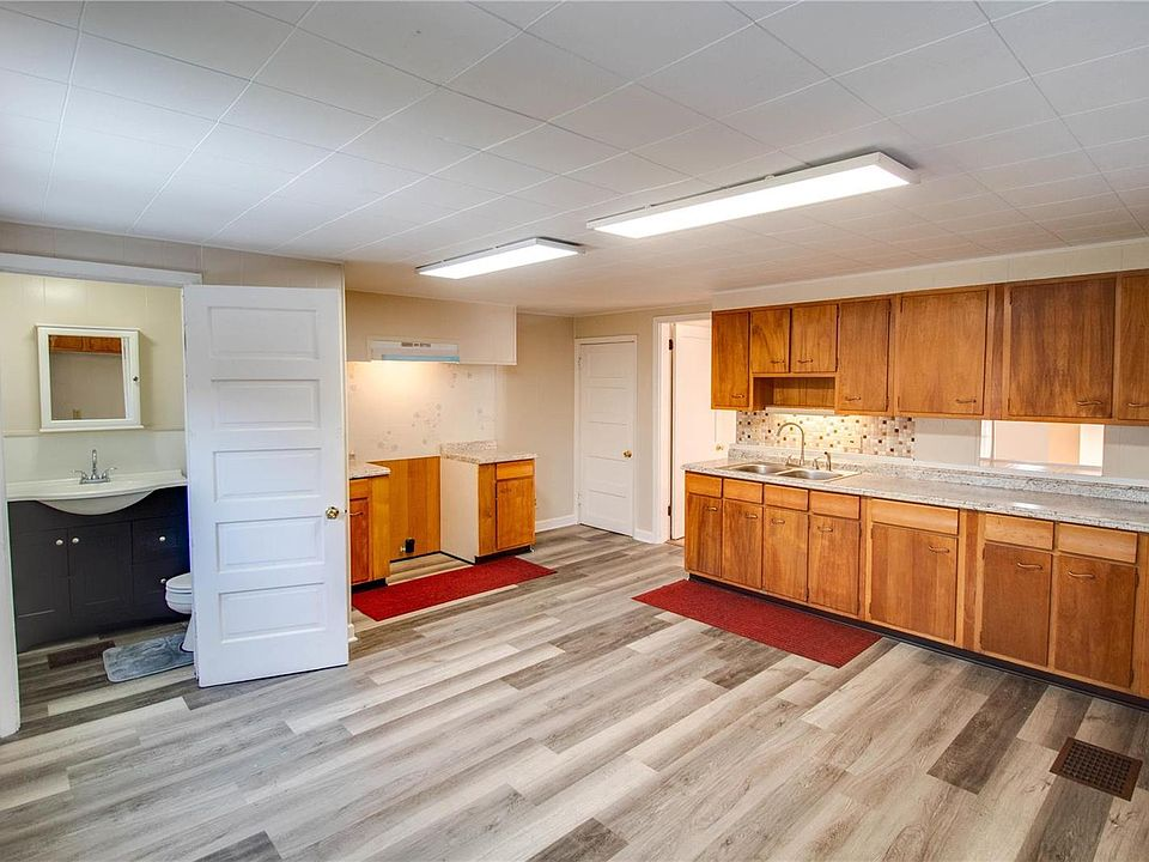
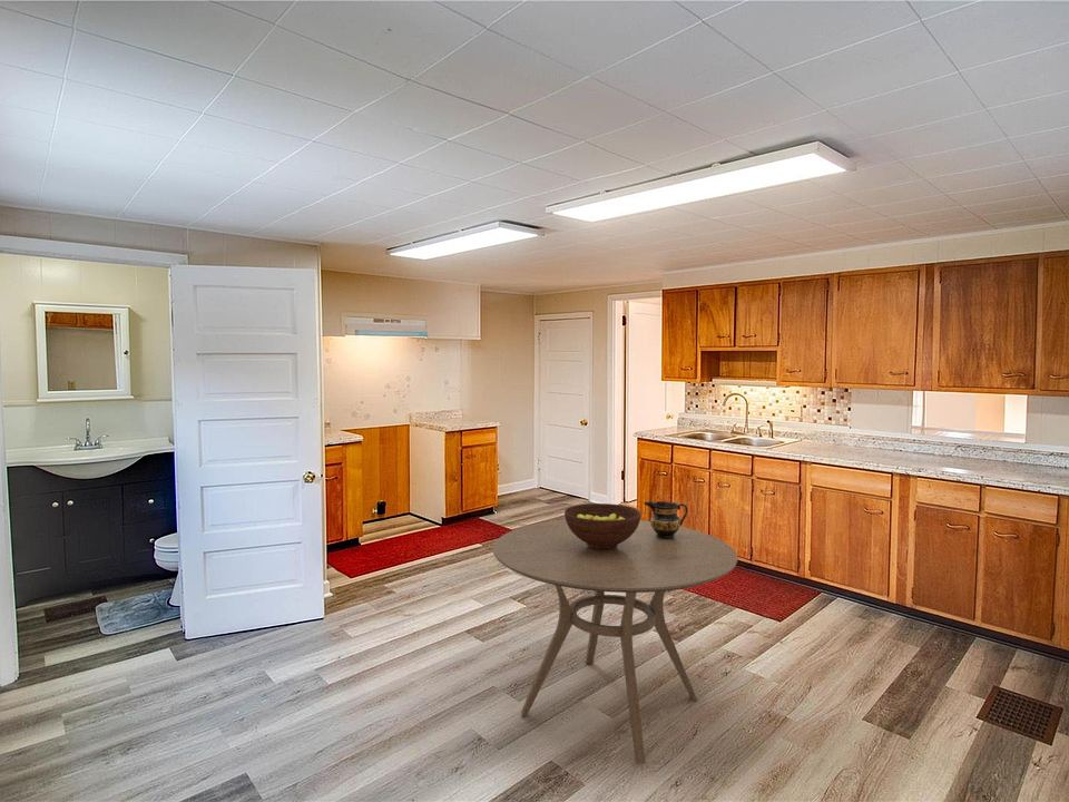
+ dining table (611, 626)
+ pitcher (665, 518)
+ fruit bowl (601, 528)
